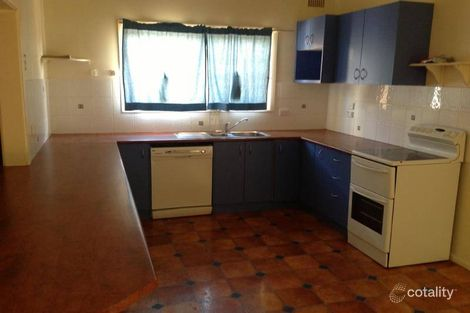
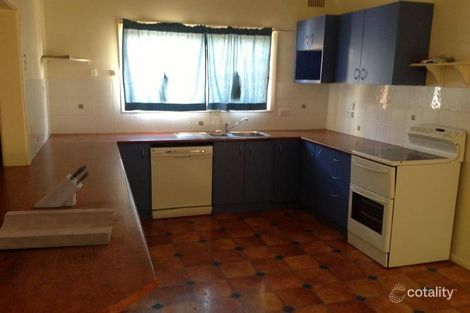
+ cutting board (55, 226)
+ knife block (62, 185)
